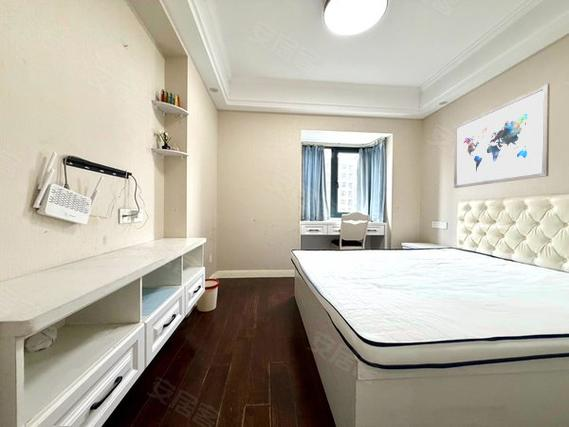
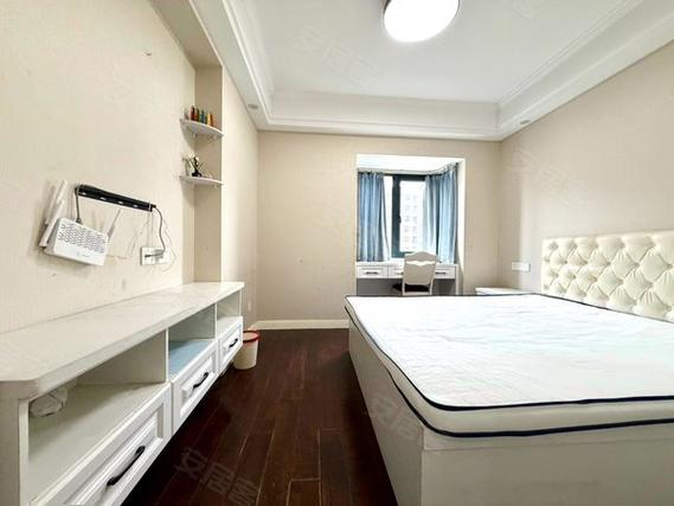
- wall art (492, 146)
